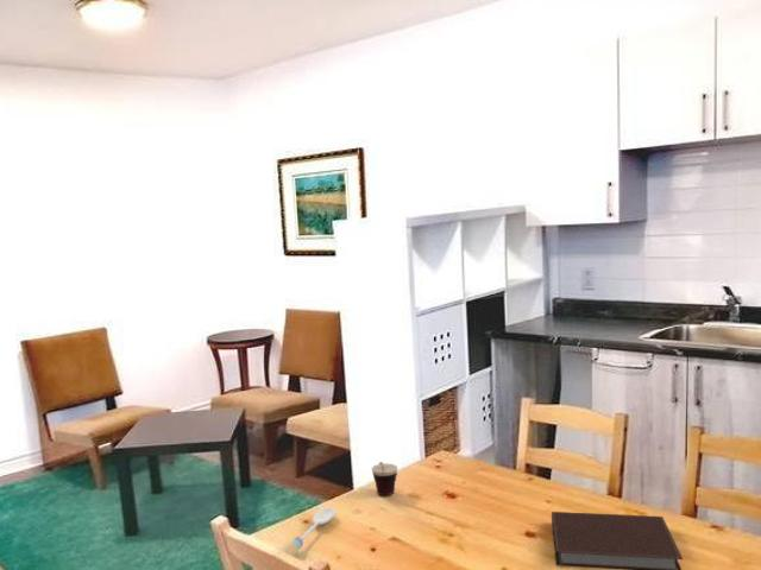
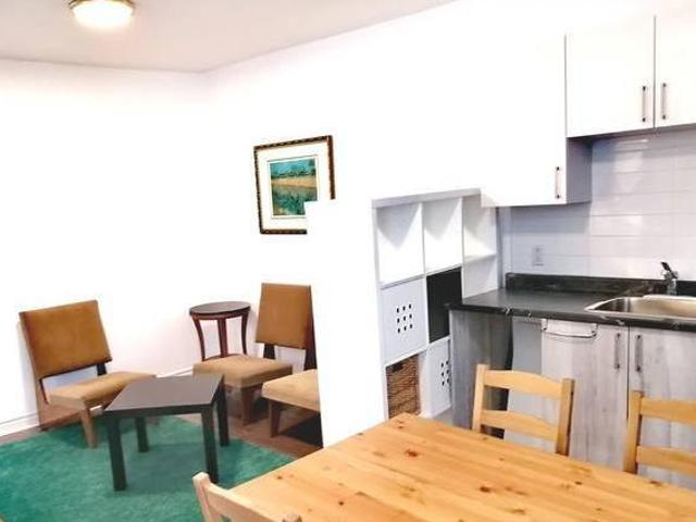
- notebook (611, 538)
- spoon (306, 534)
- cup (383, 475)
